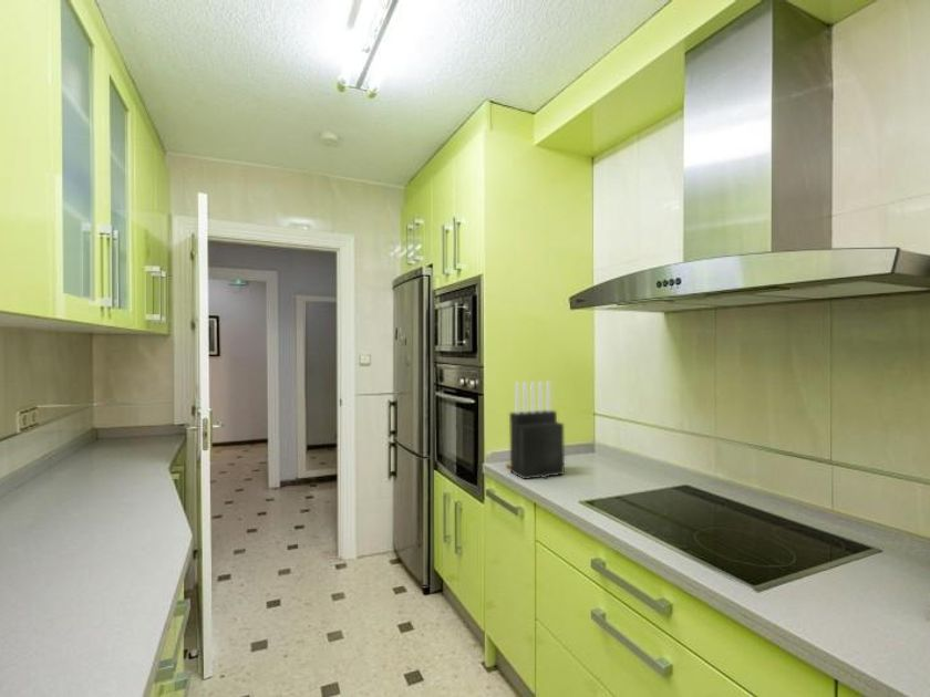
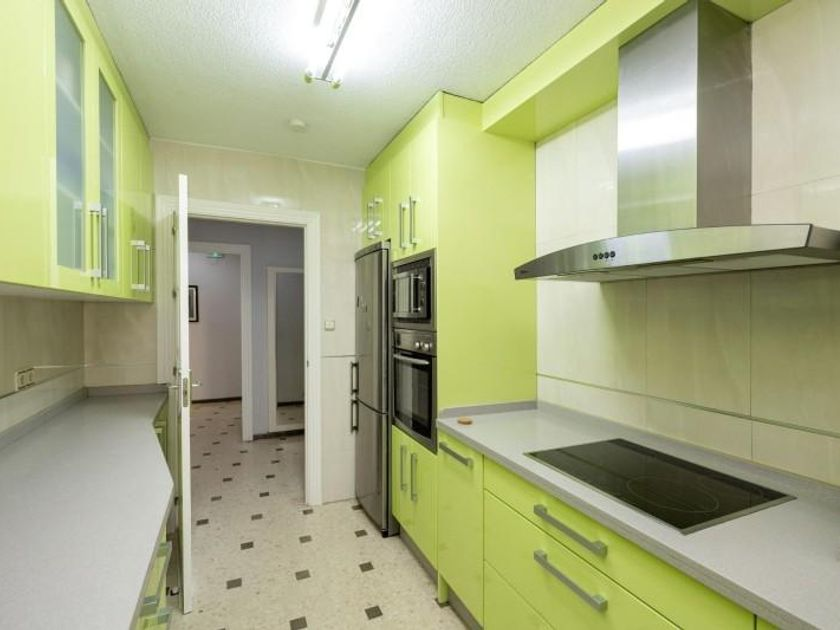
- knife block (538, 428)
